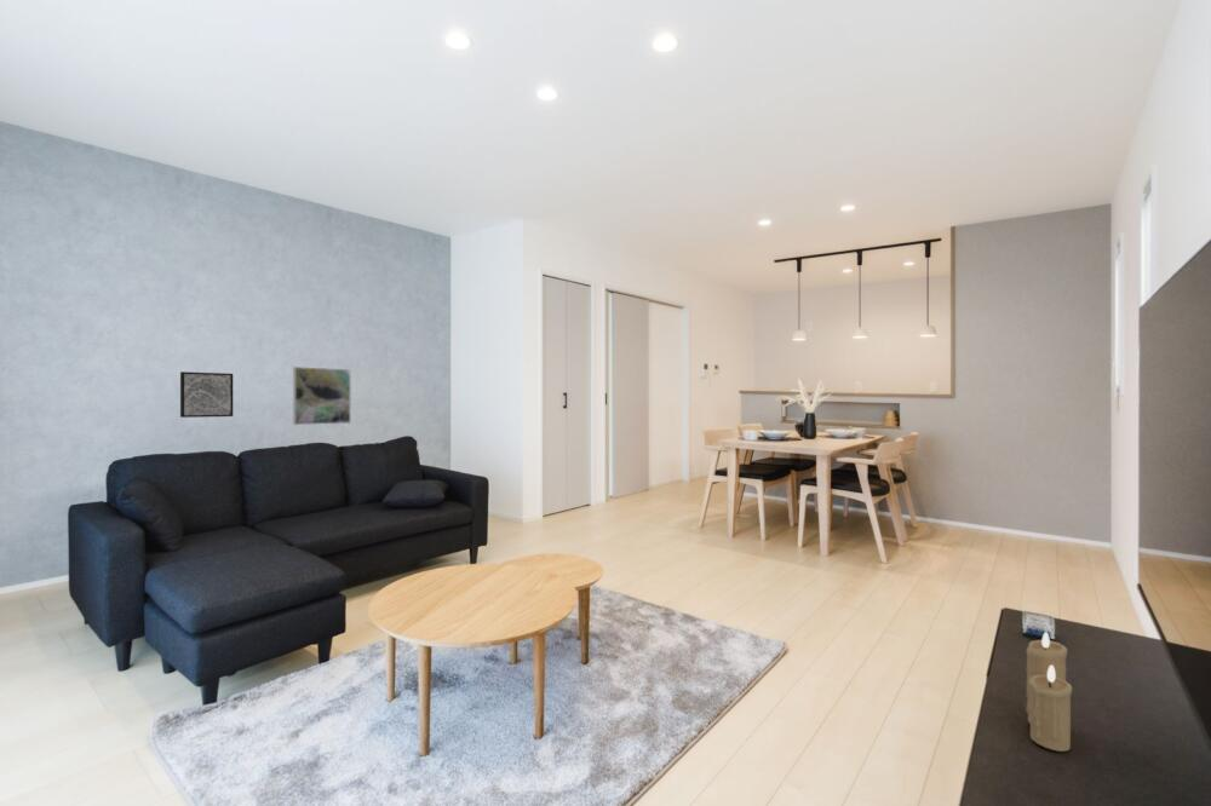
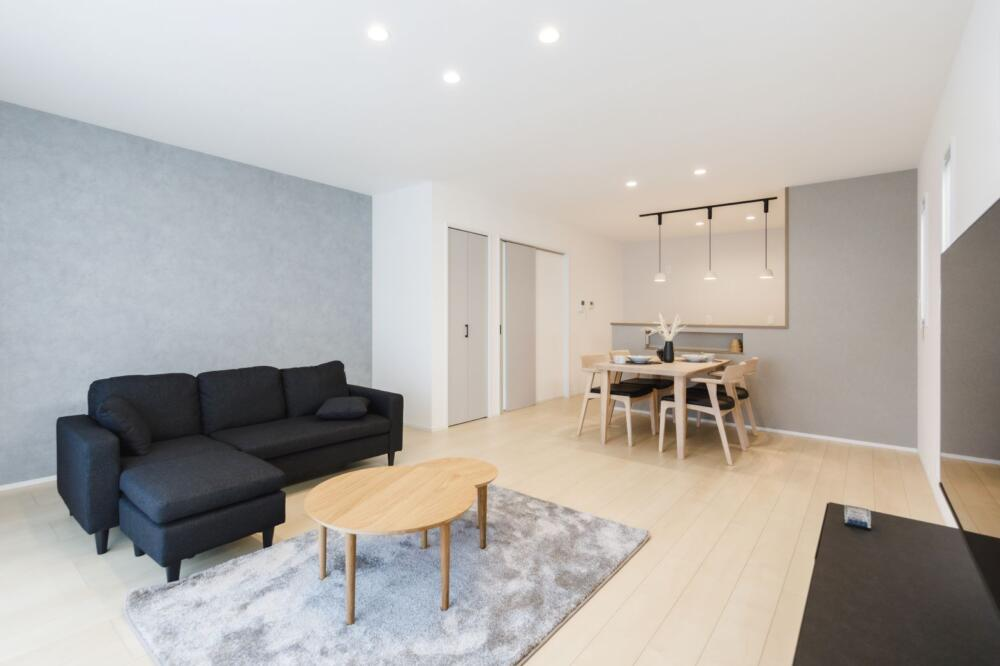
- candle (1048, 686)
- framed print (322, 396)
- wall art (207, 395)
